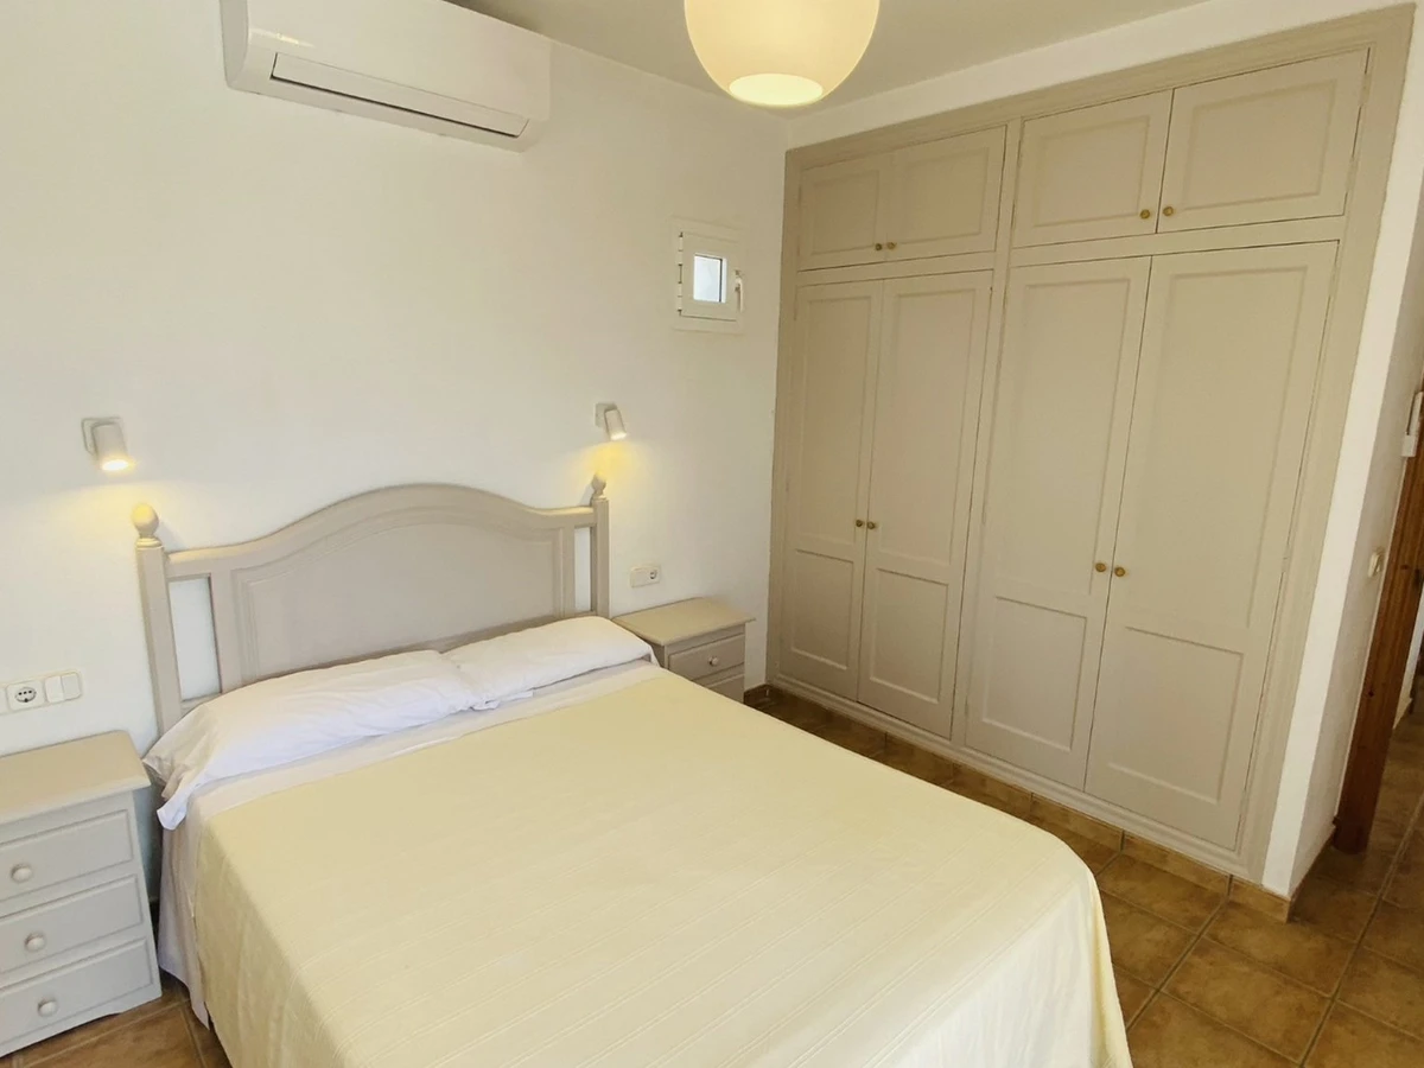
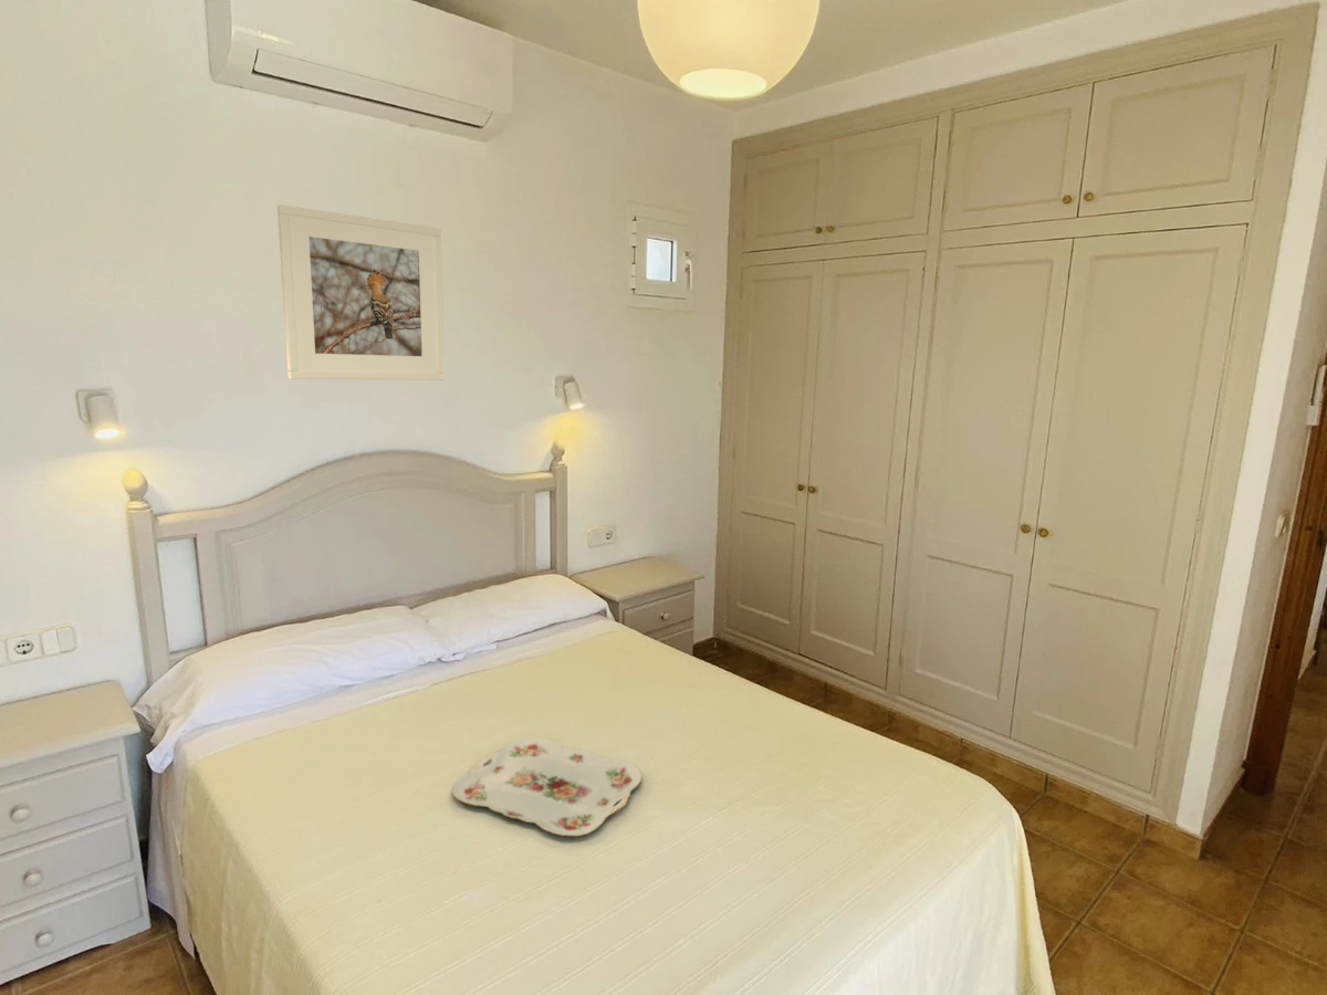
+ serving tray (548, 783)
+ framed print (367, 300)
